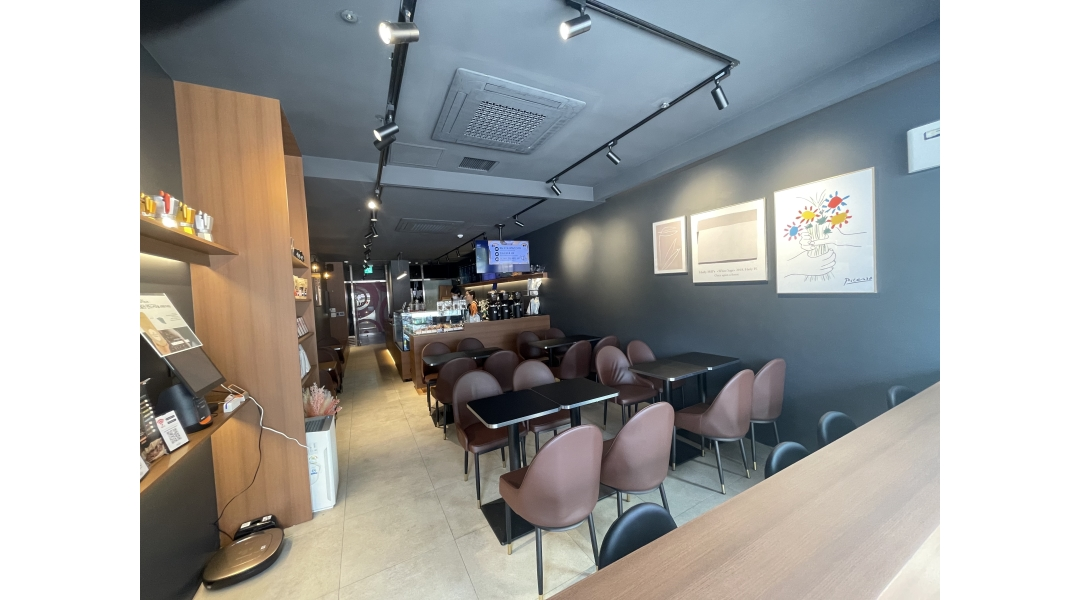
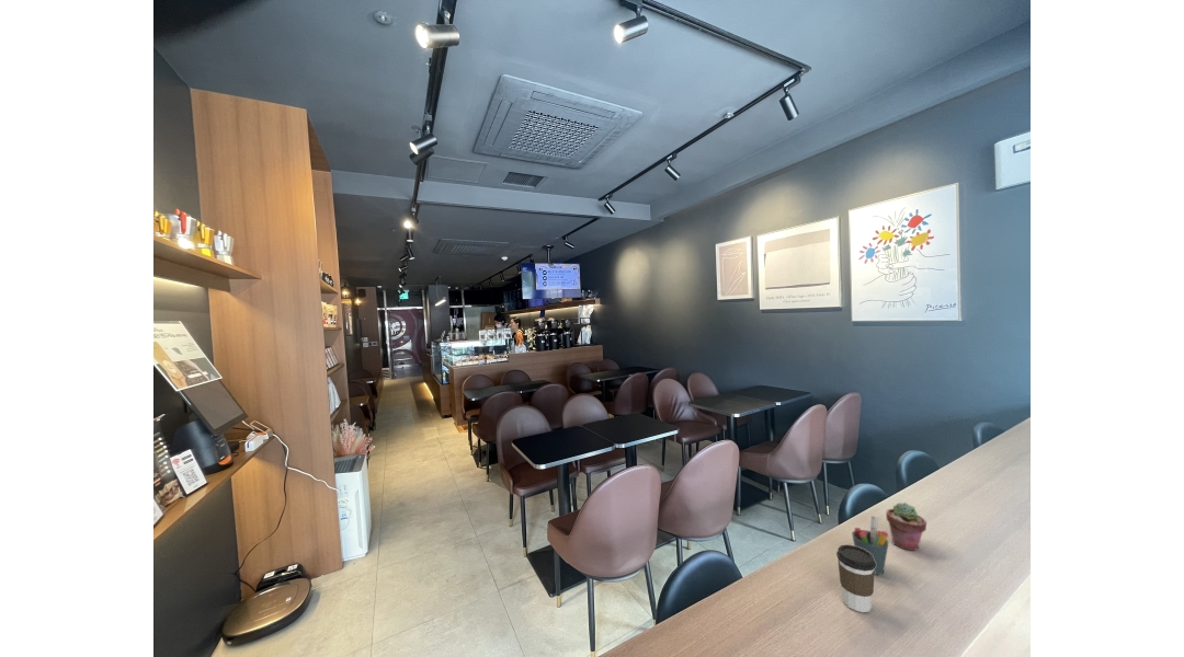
+ coffee cup (855, 578)
+ potted succulent (906, 523)
+ pen holder (870, 544)
